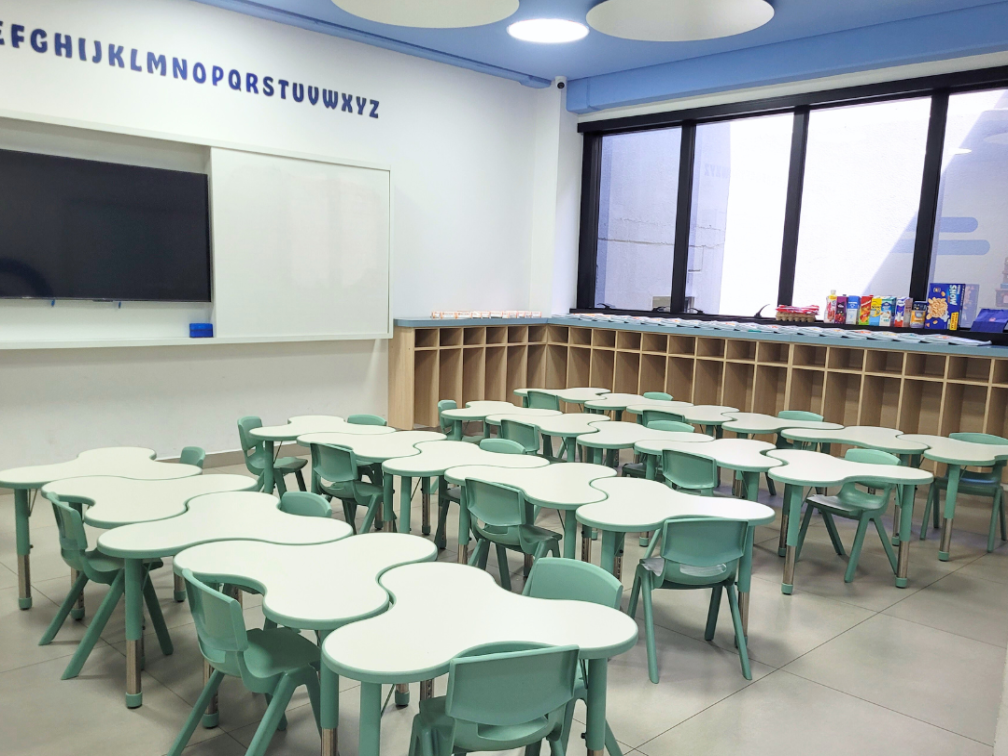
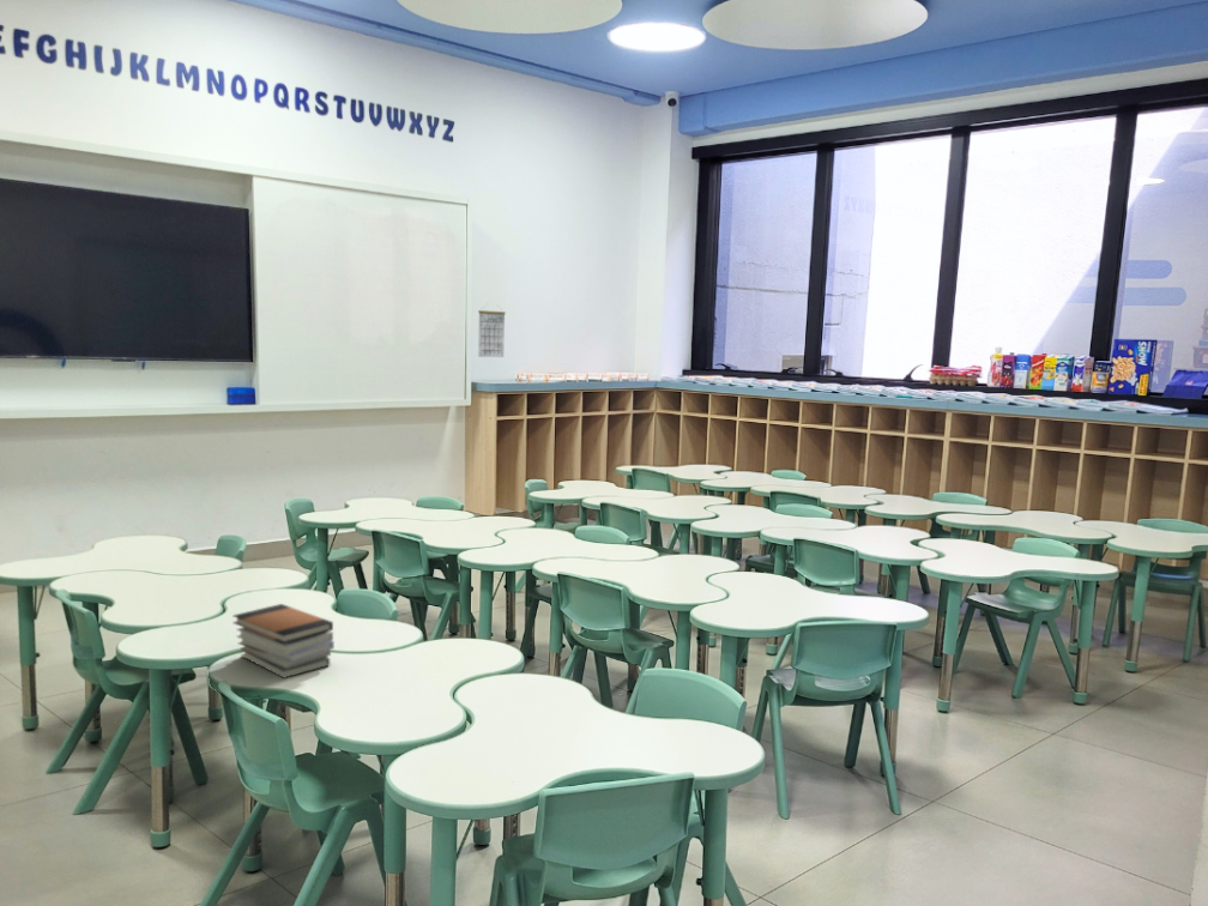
+ calendar (491, 328)
+ book stack (284, 640)
